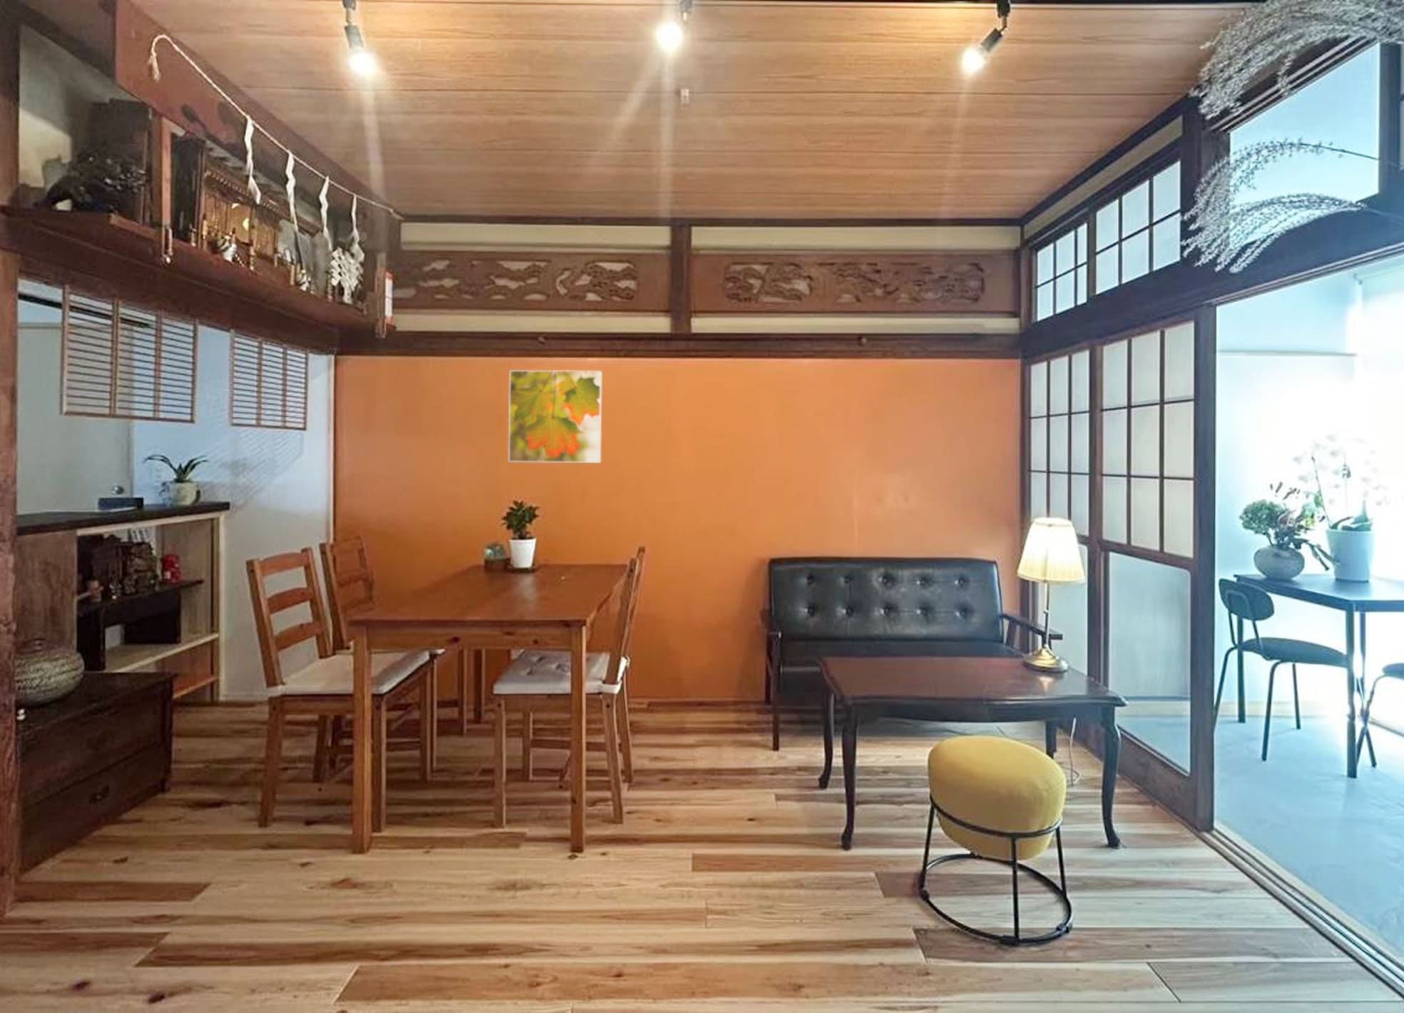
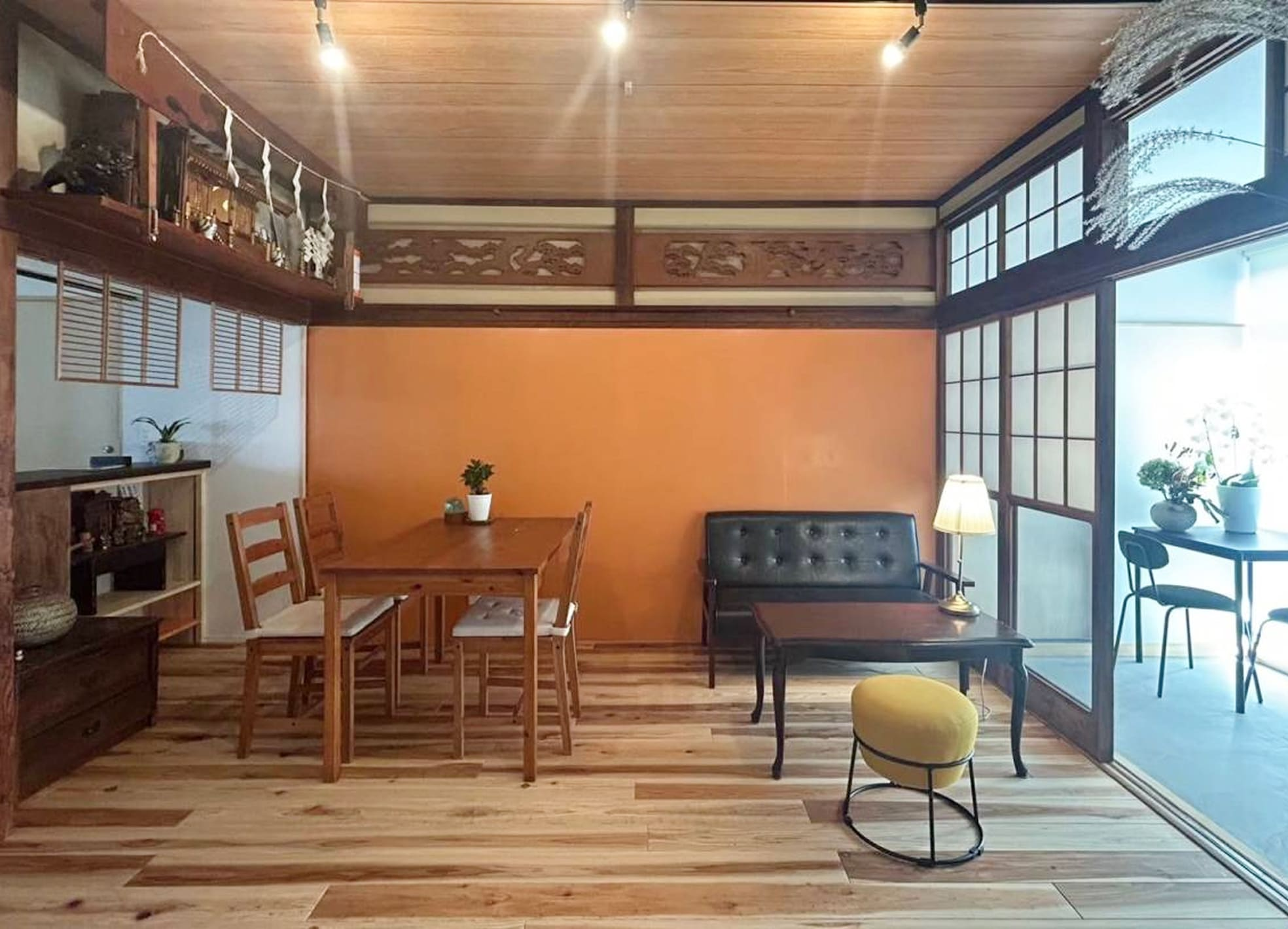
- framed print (555, 417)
